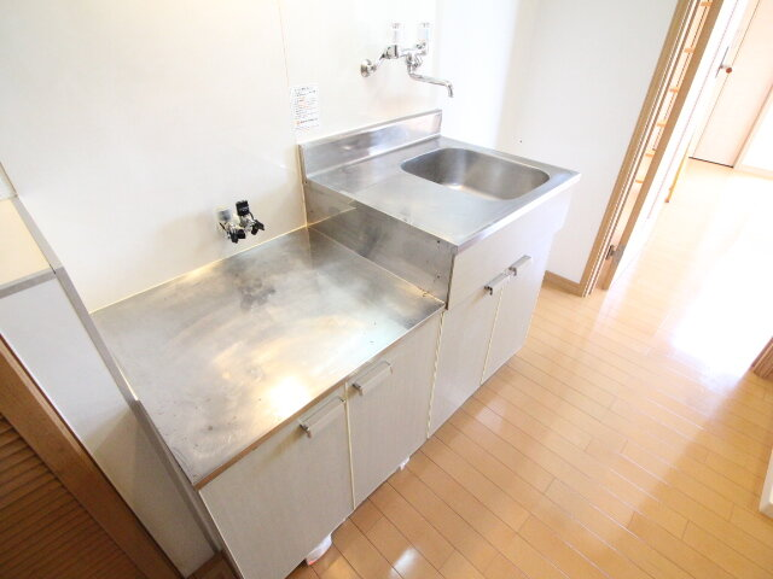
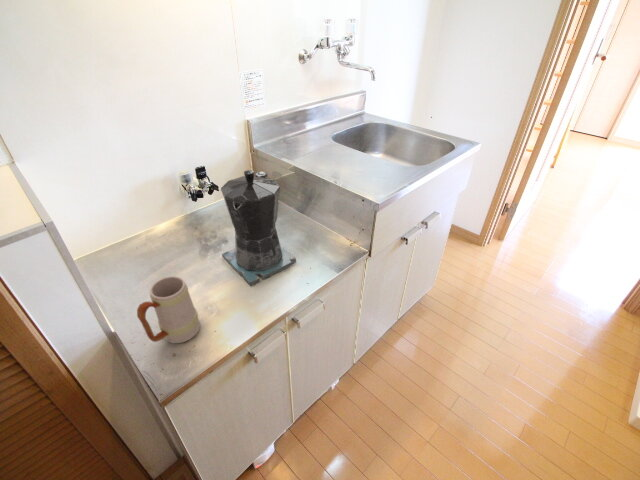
+ coffee maker (254, 218)
+ mug (168, 314)
